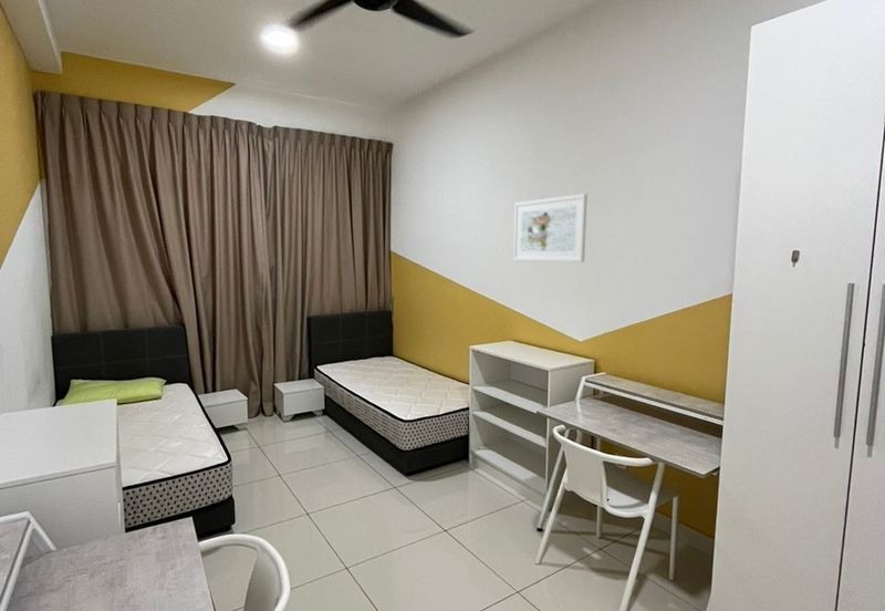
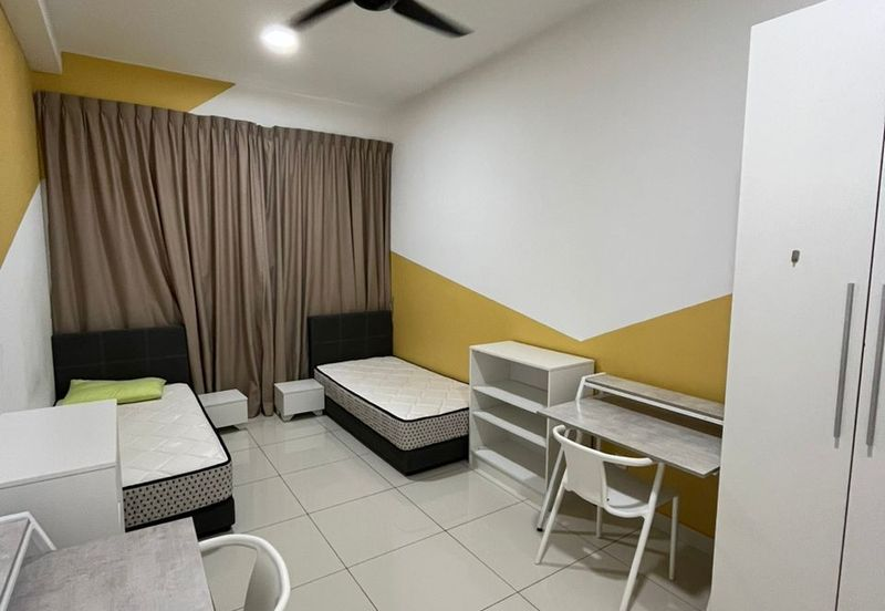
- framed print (546, 230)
